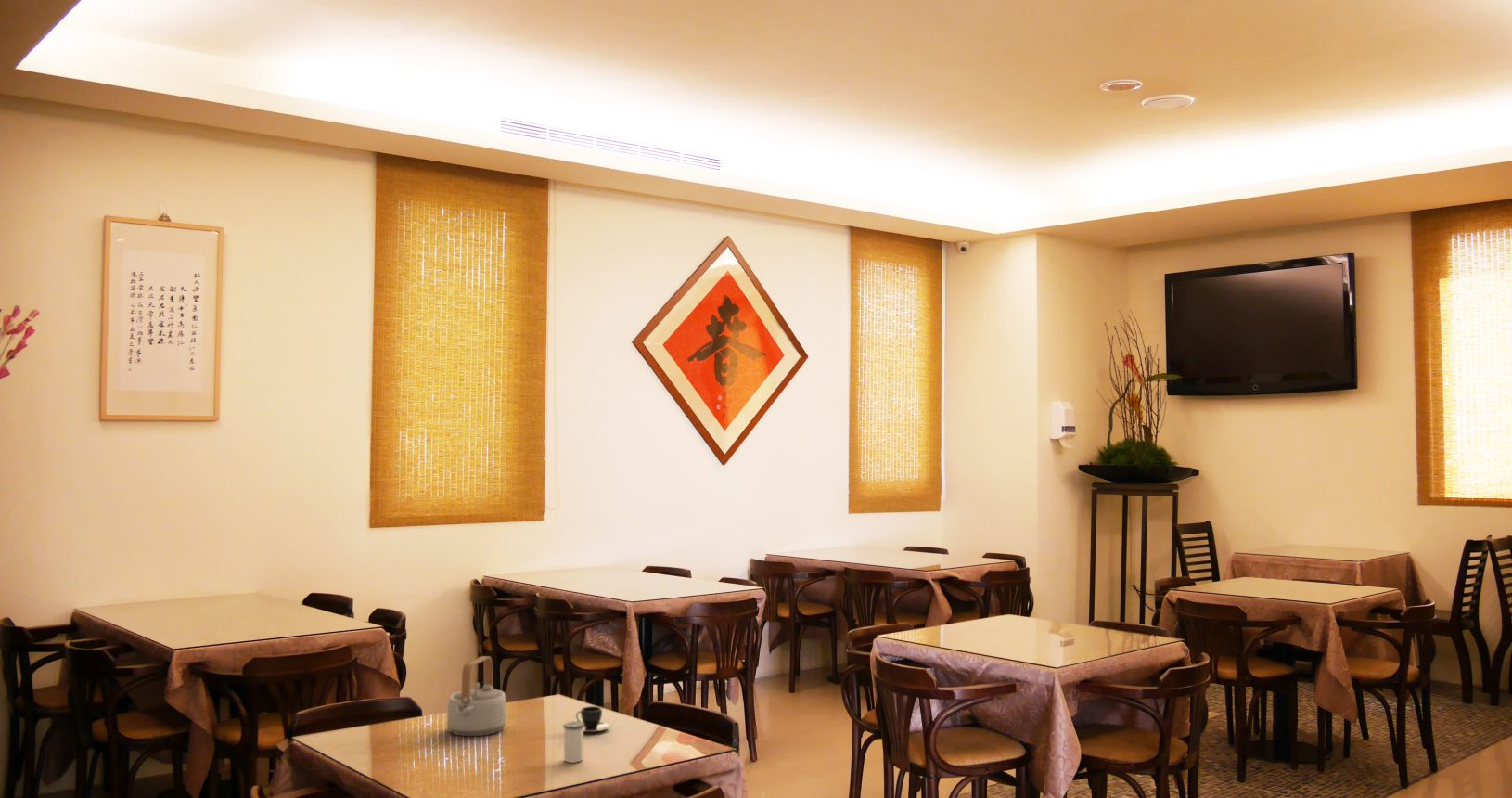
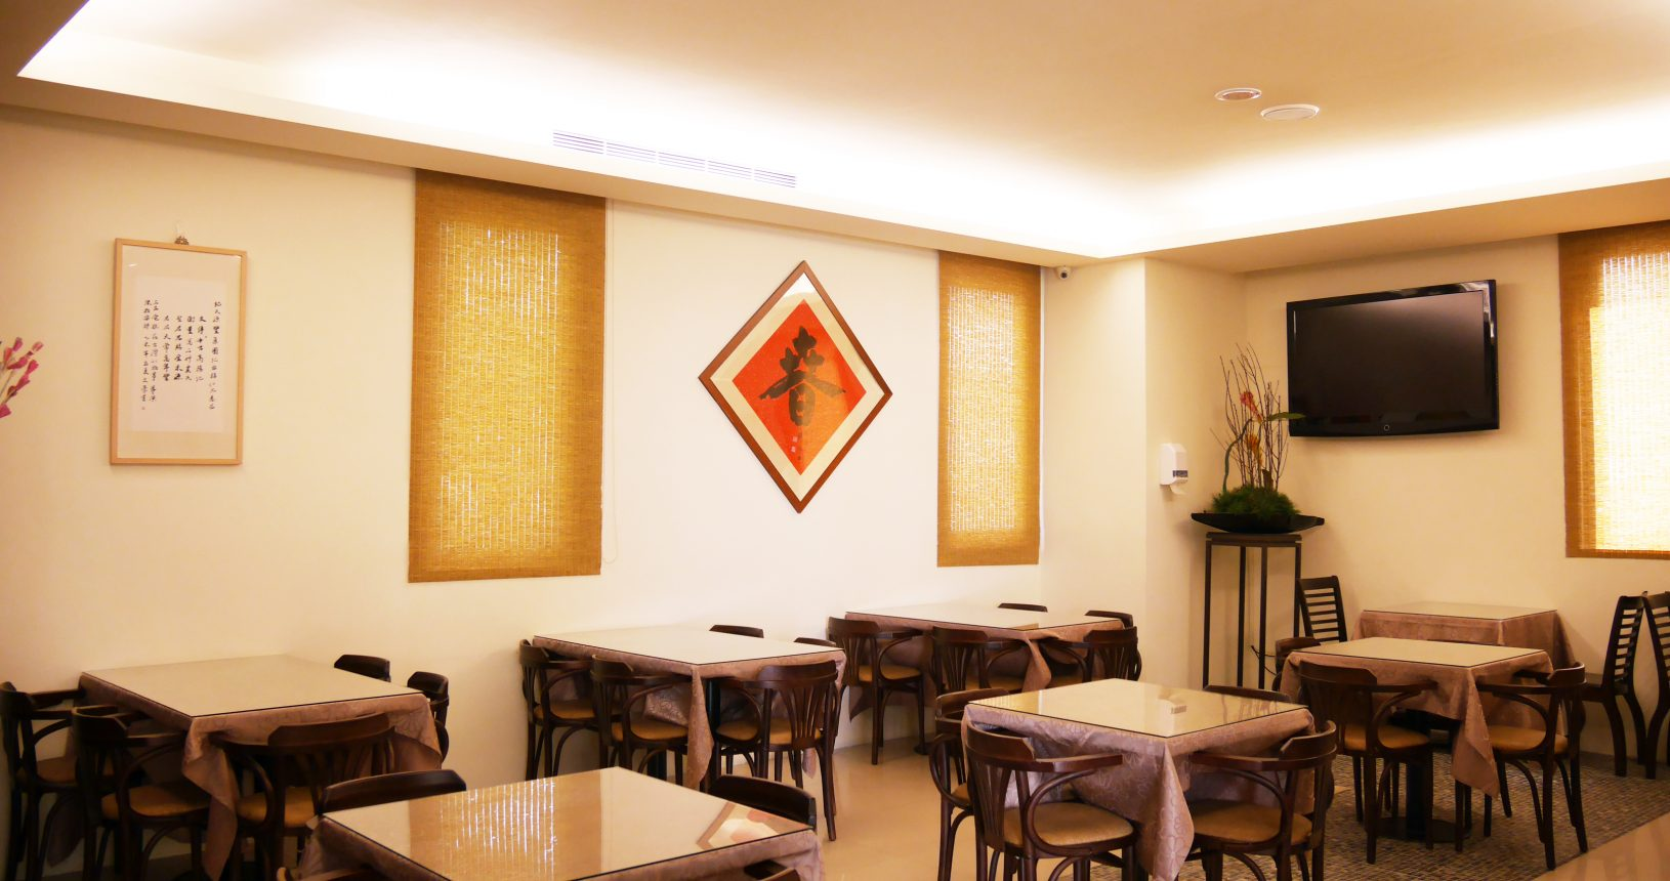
- salt shaker (573, 741)
- teapot (474, 696)
- teacup (591, 719)
